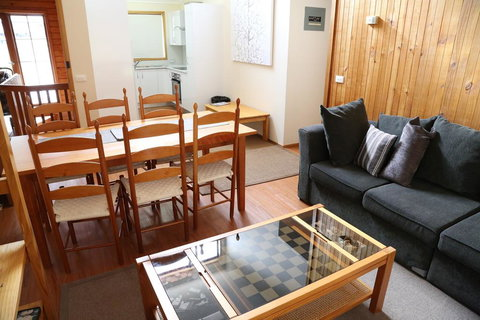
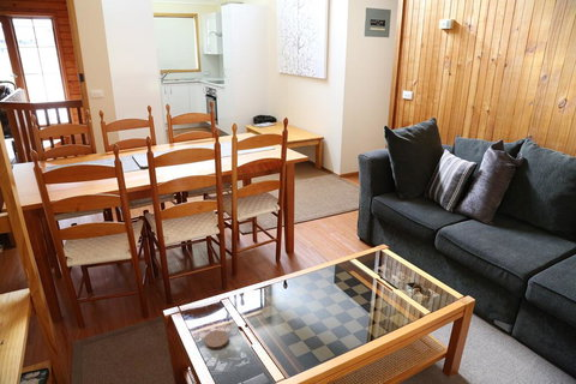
+ coaster (216, 340)
